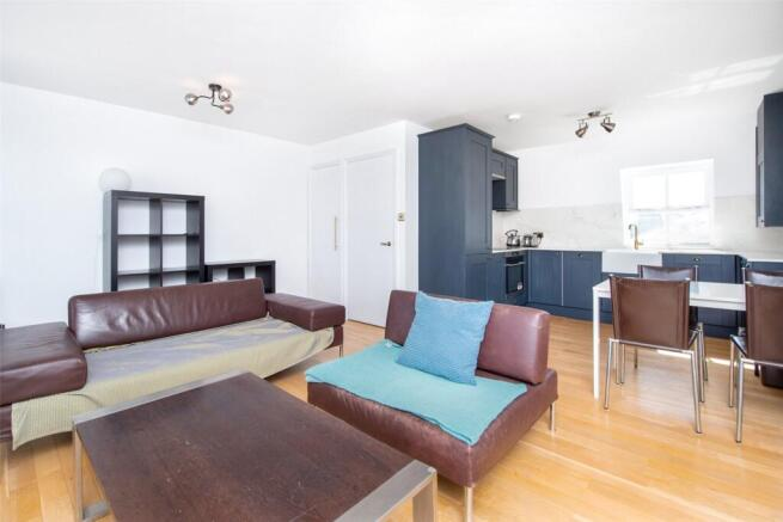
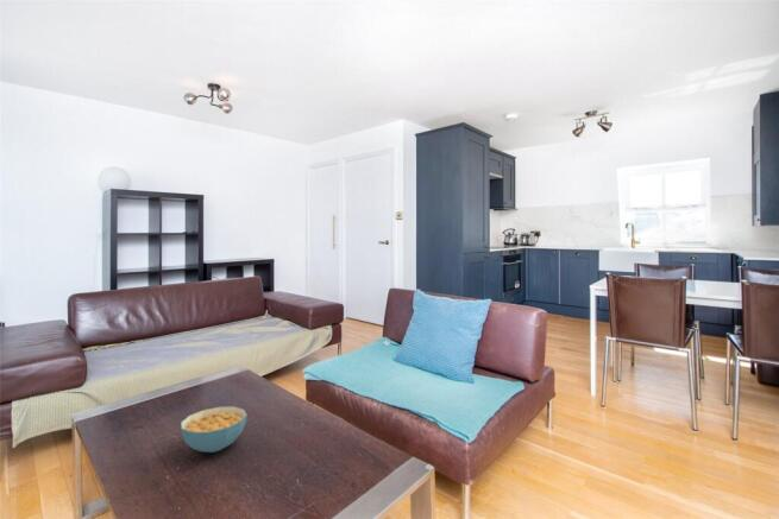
+ cereal bowl (214, 432)
